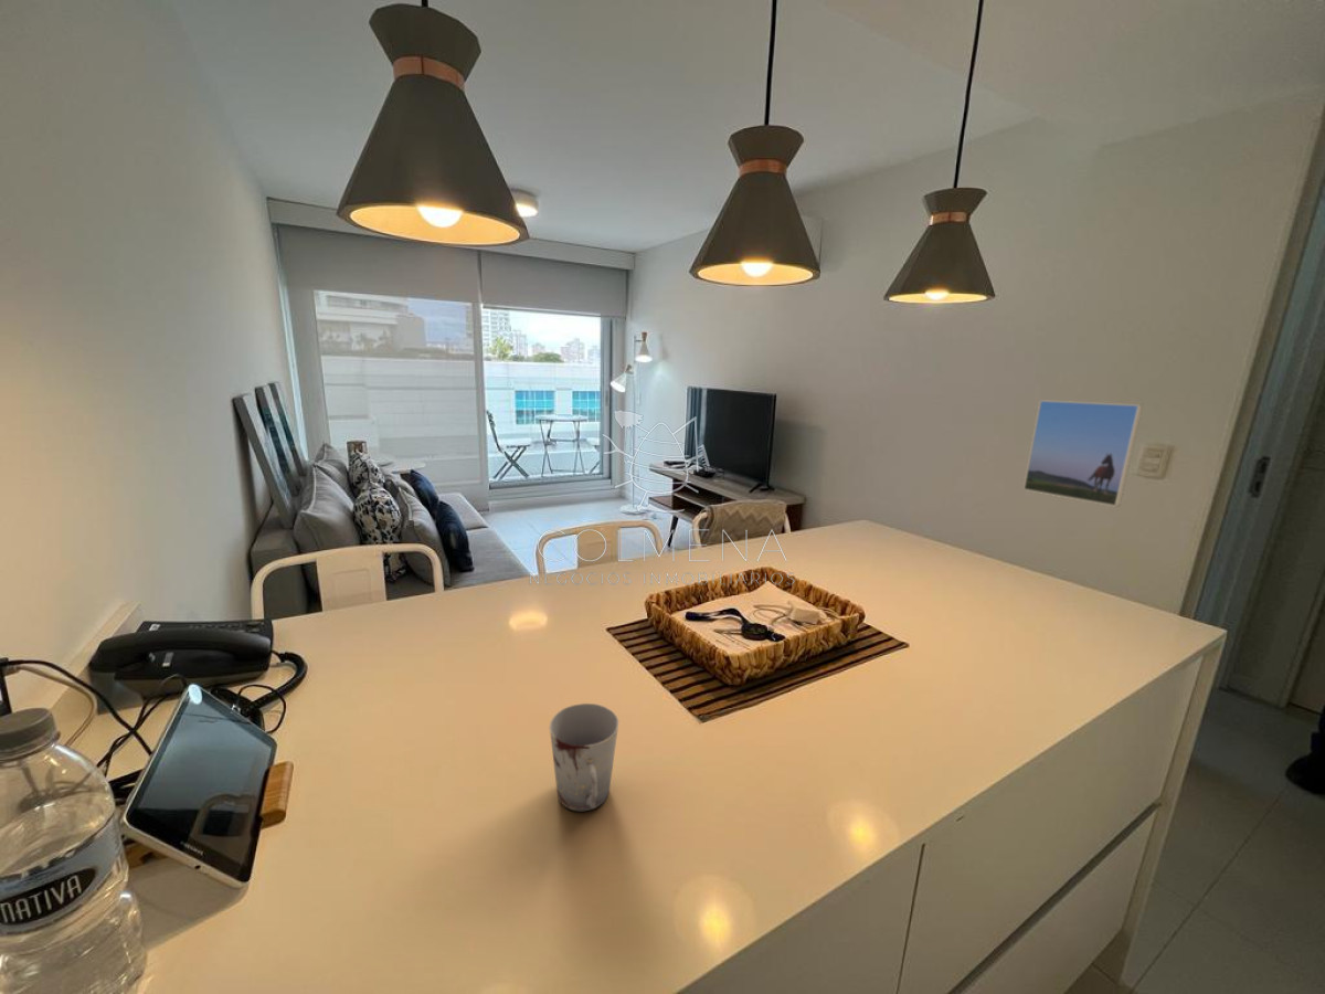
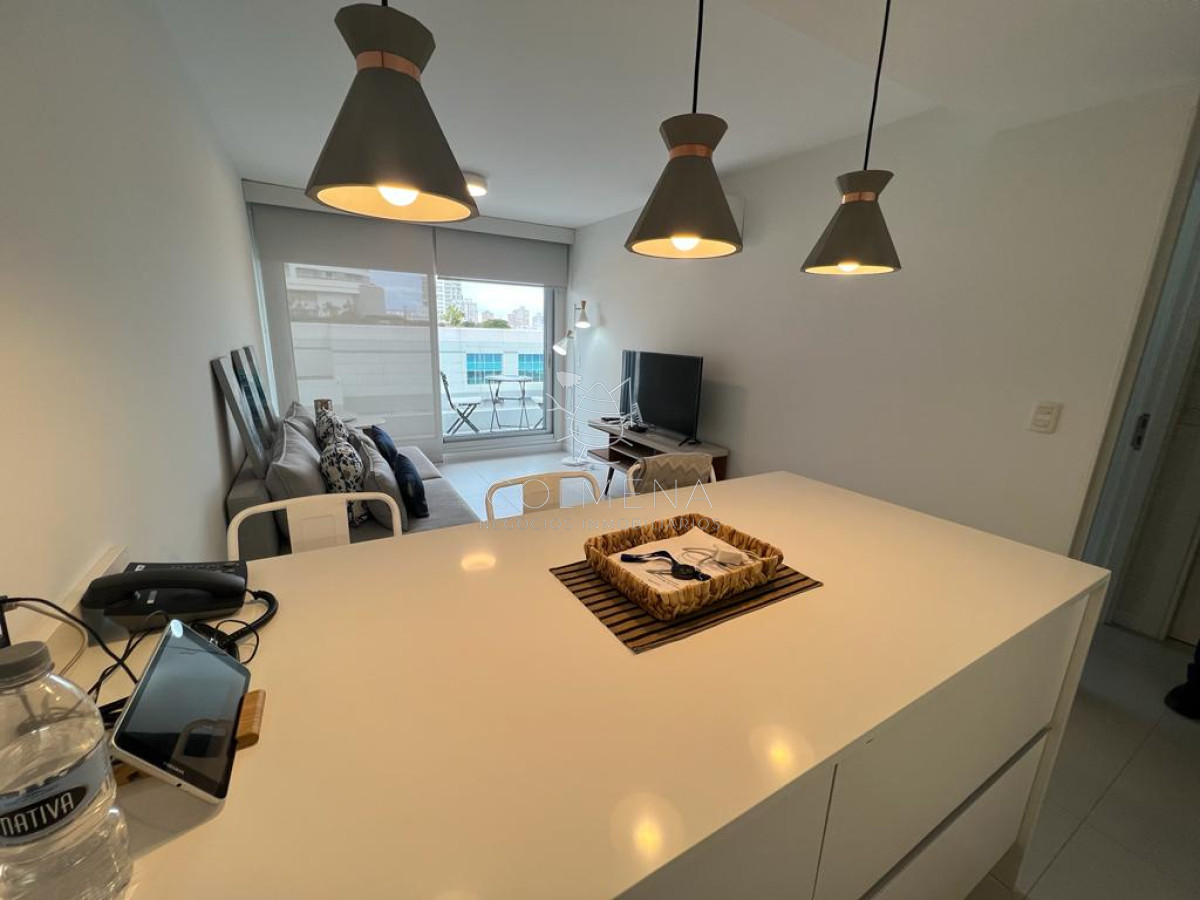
- cup (585, 766)
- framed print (1078, 451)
